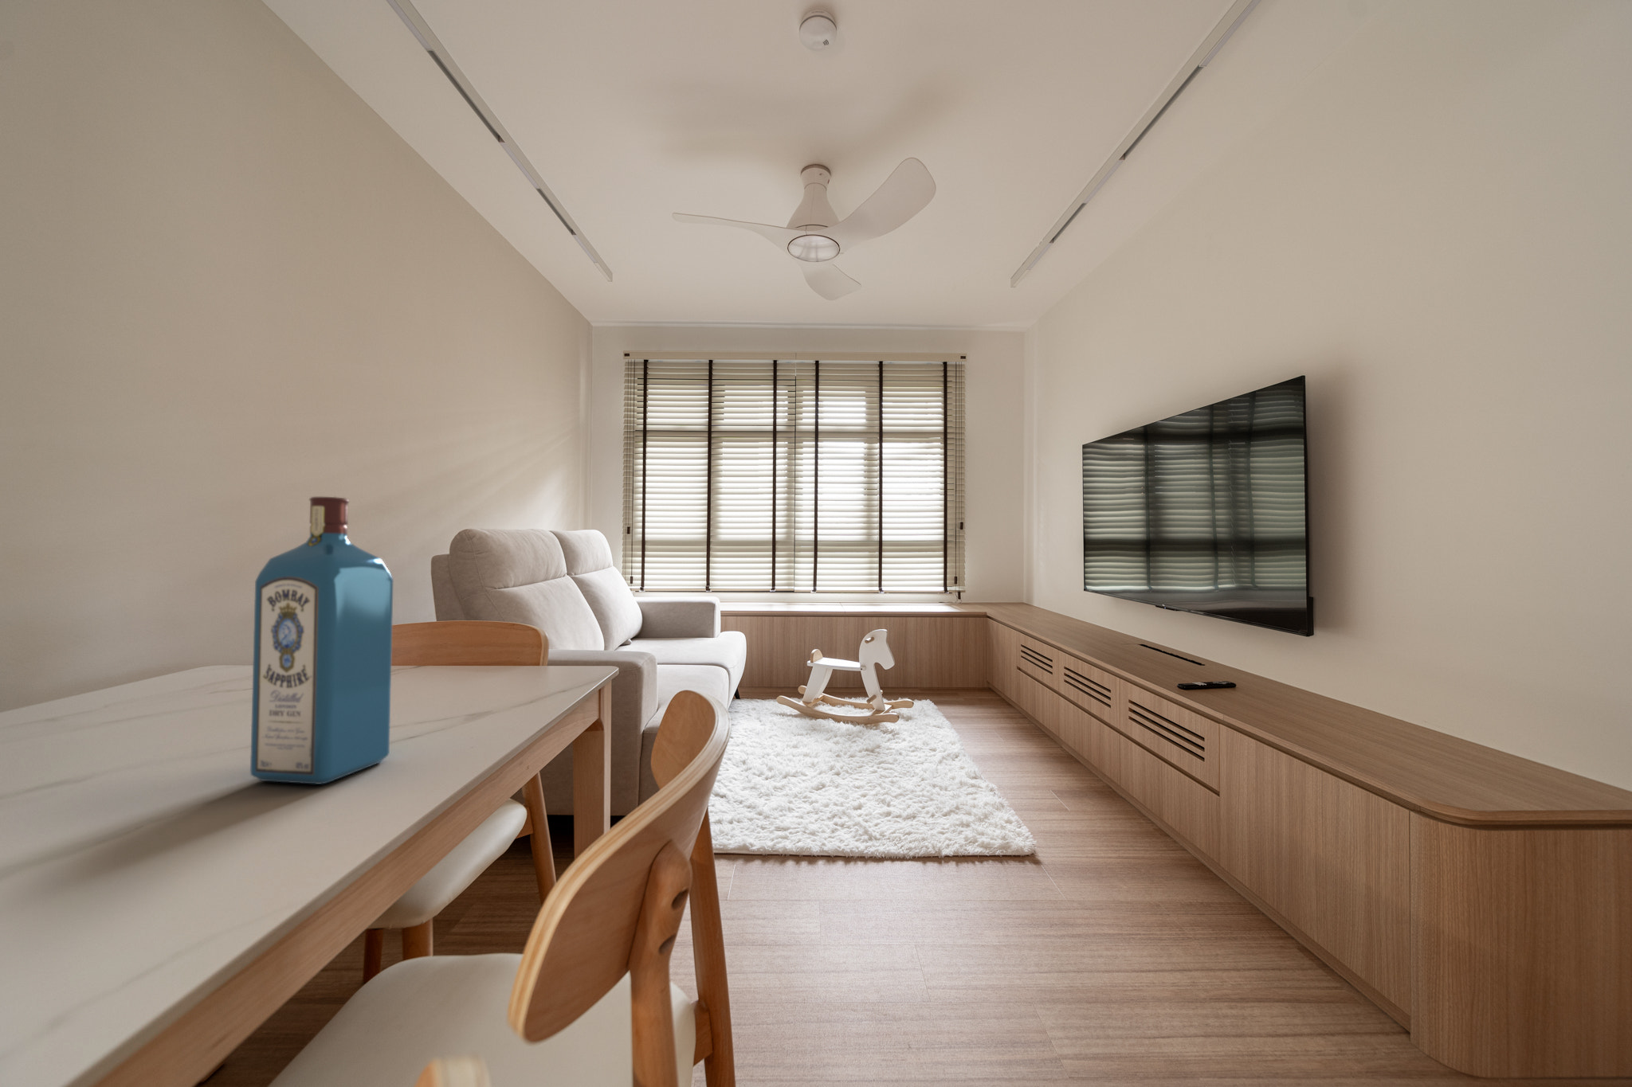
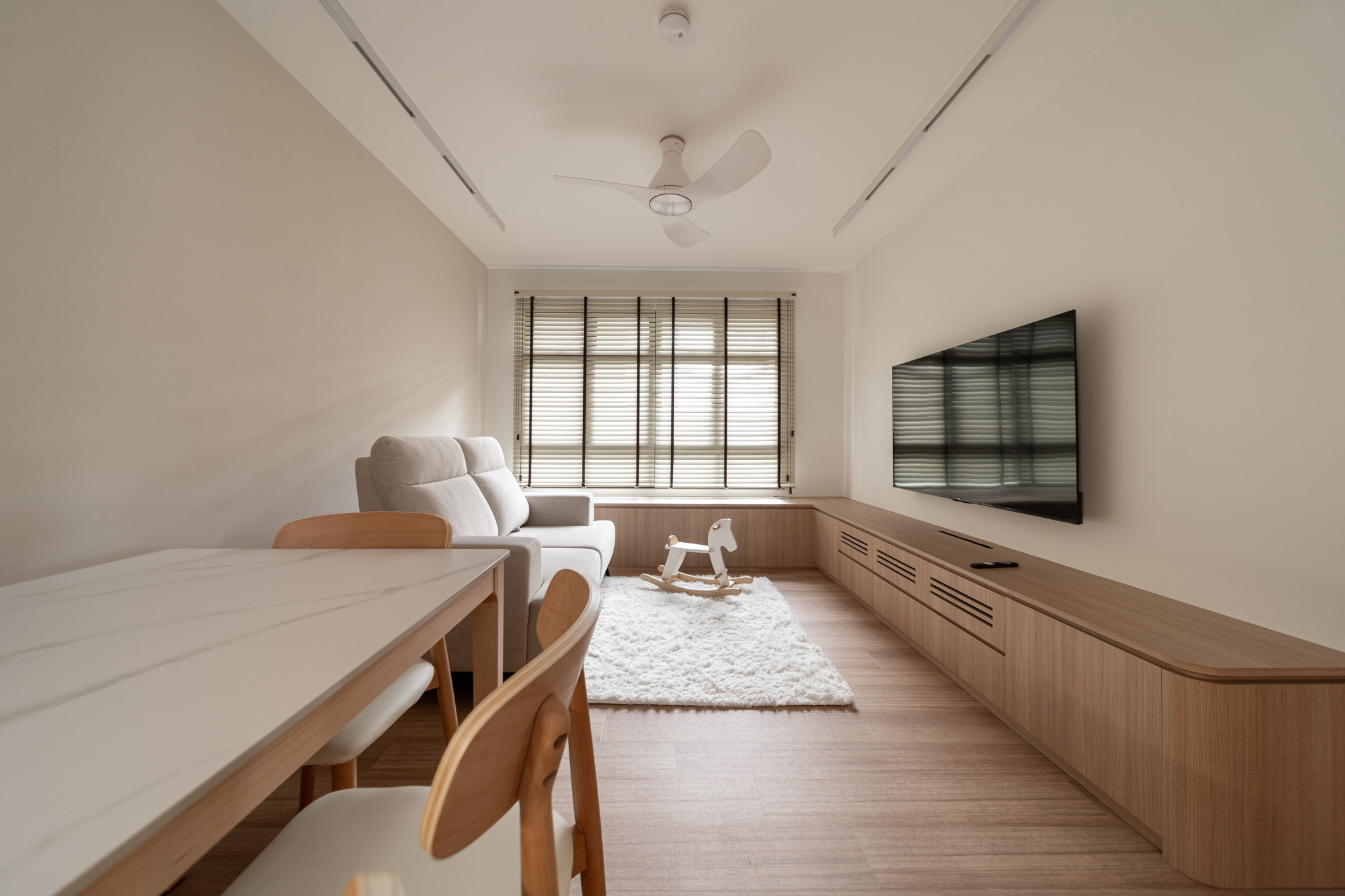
- liquor (326, 633)
